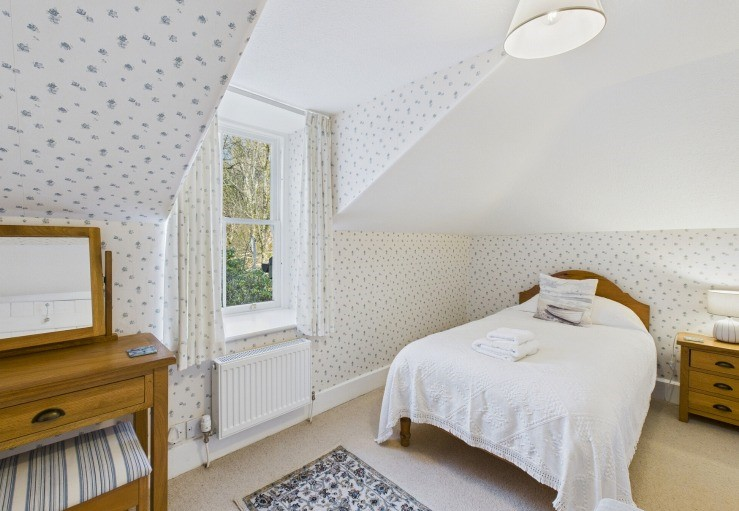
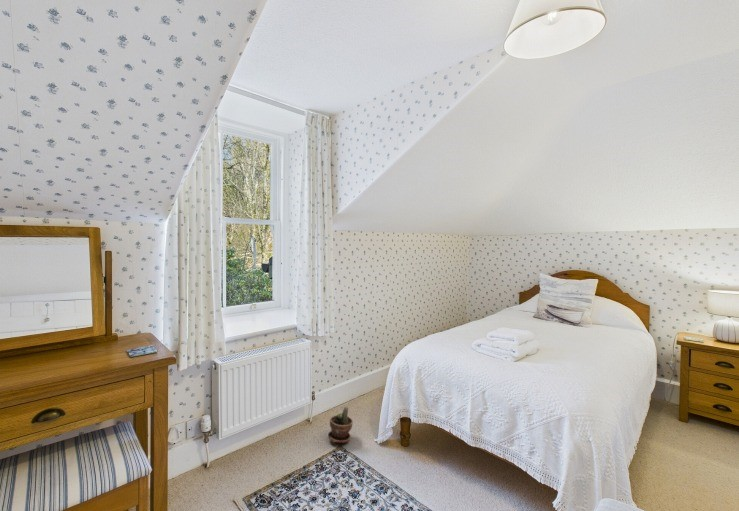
+ potted plant (340, 421)
